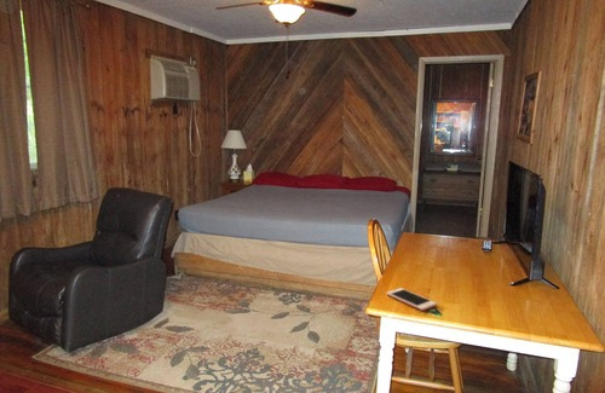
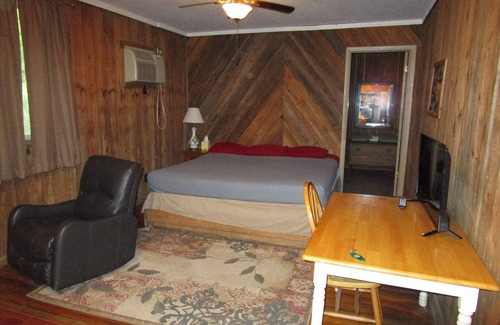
- cell phone (410, 299)
